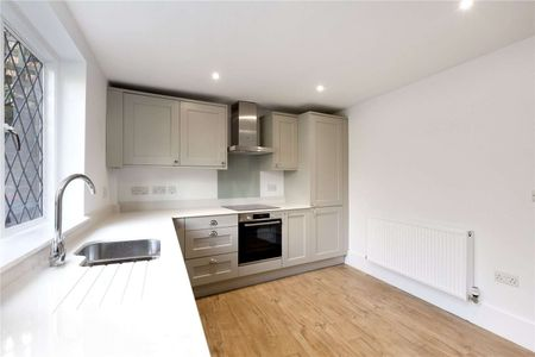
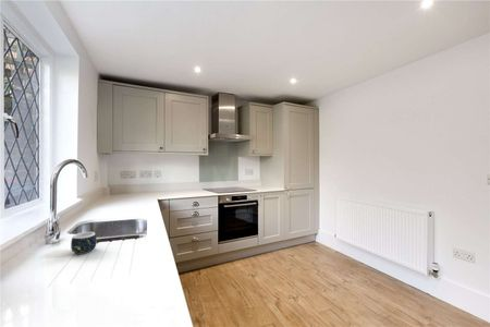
+ mug (82, 242)
